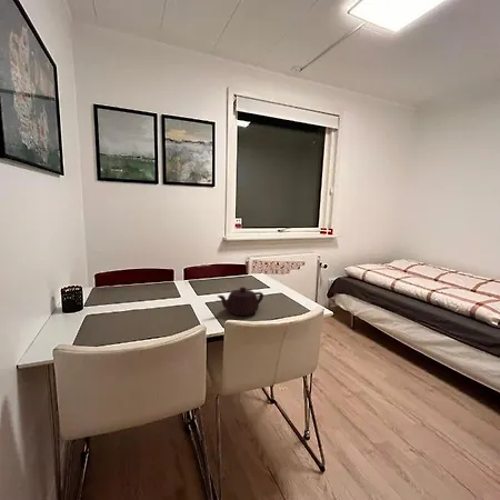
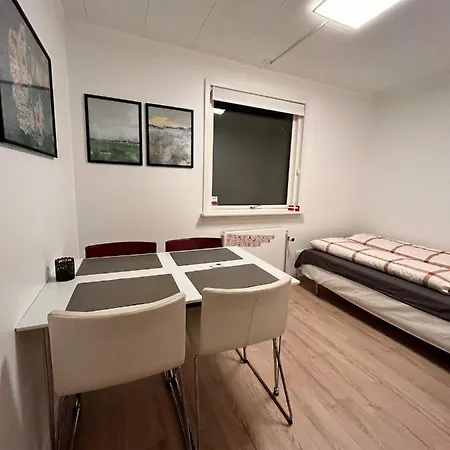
- teapot (240, 300)
